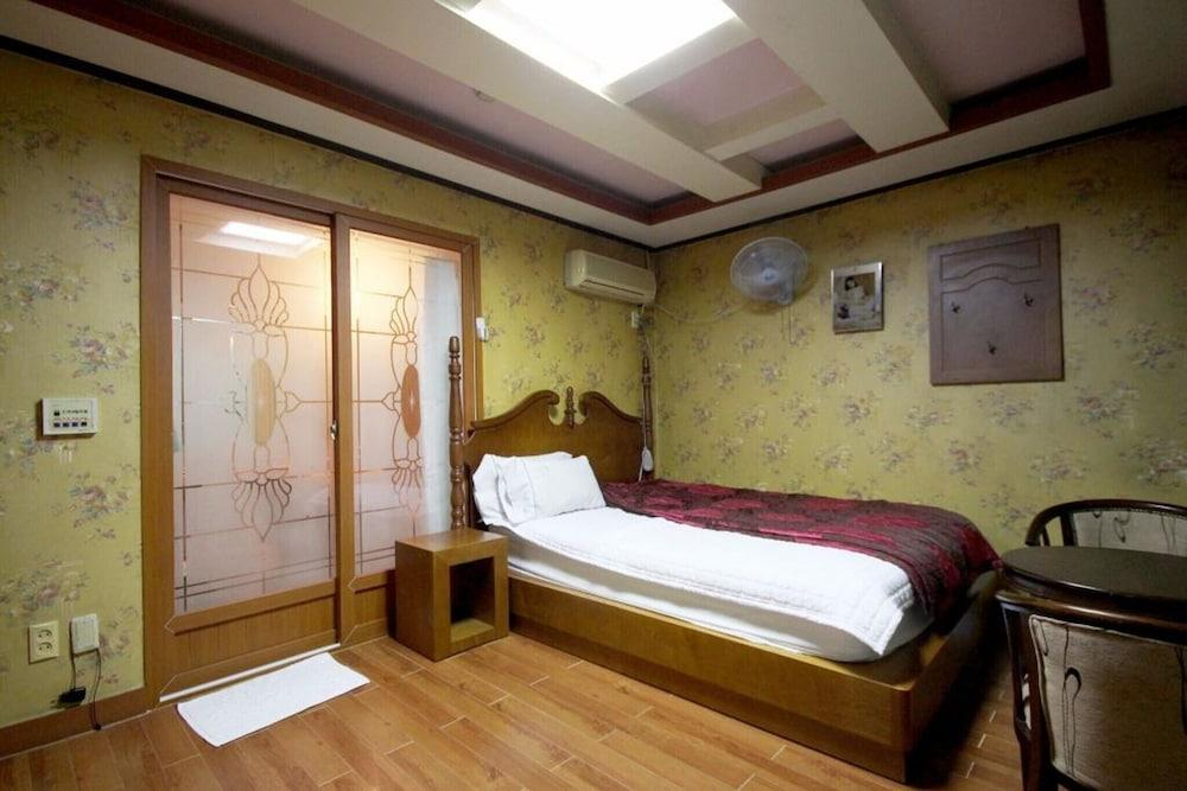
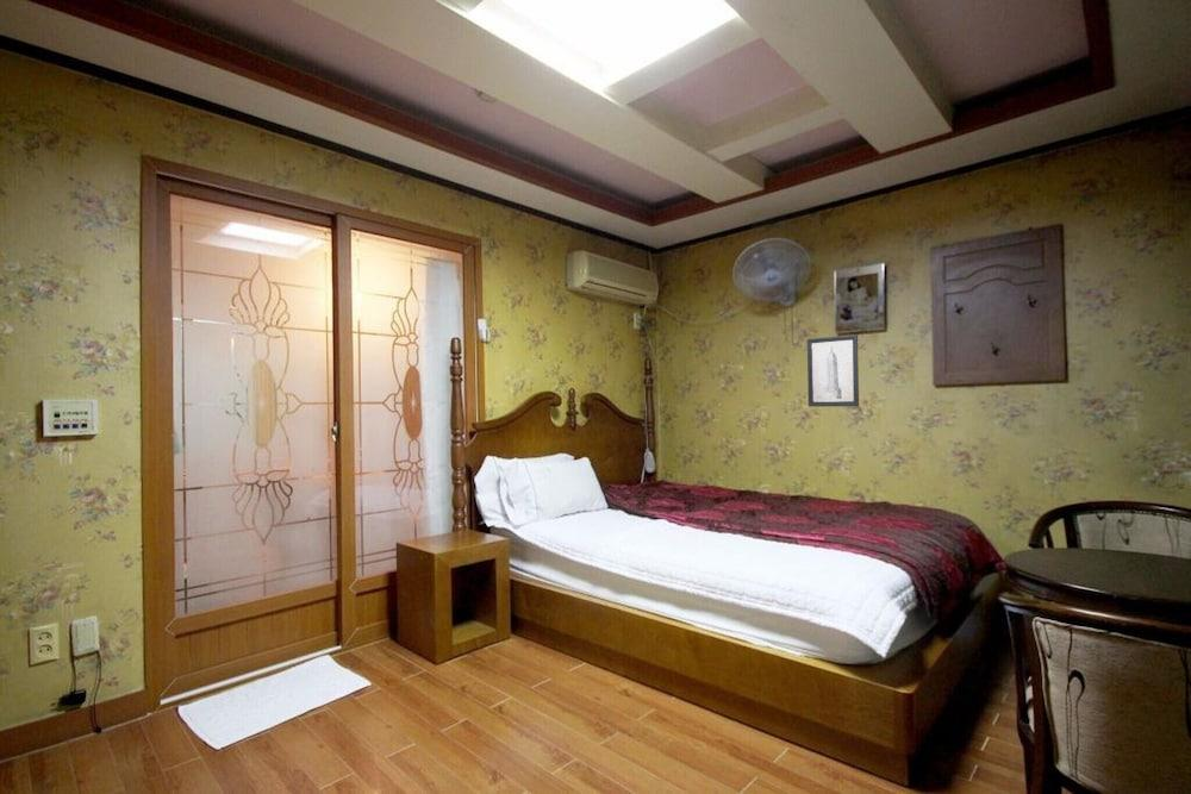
+ wall art (831, 371)
